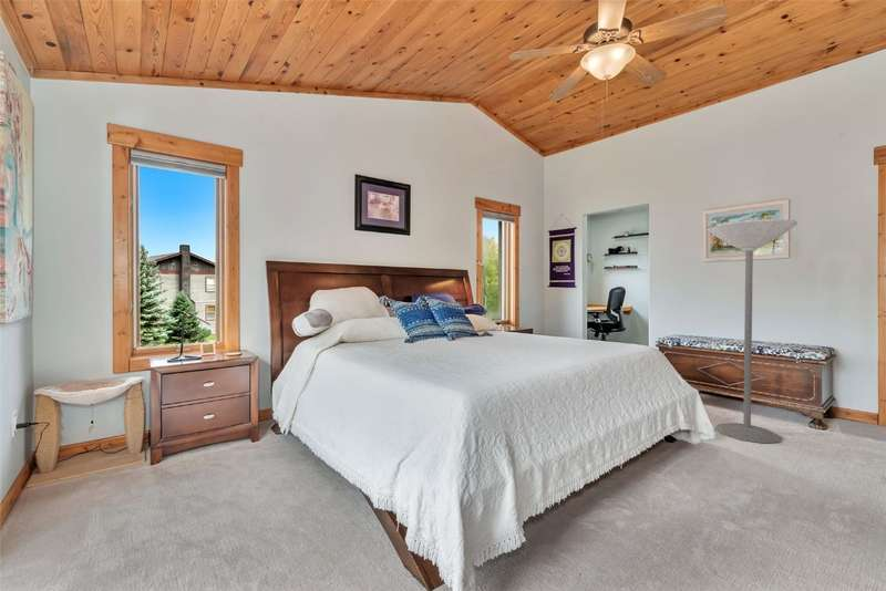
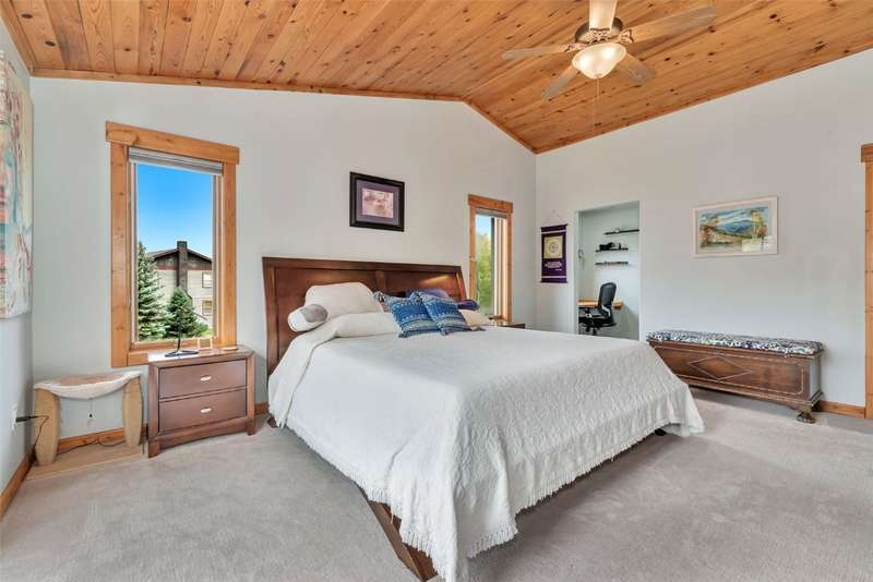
- floor lamp (748, 329)
